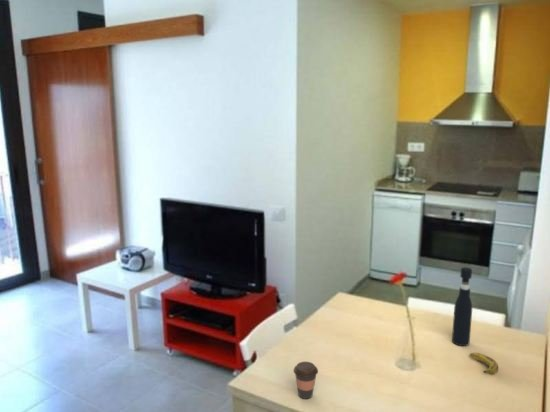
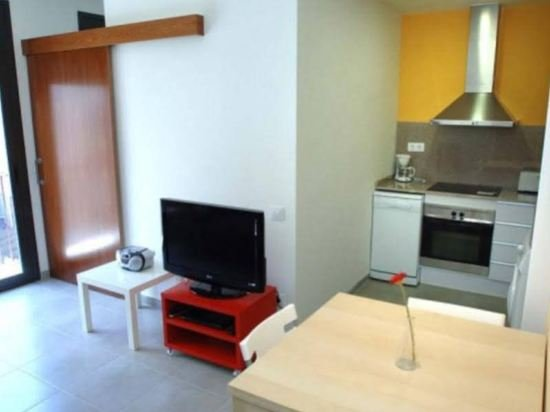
- banana (482, 361)
- coffee cup (305, 380)
- pepper grinder (463, 306)
